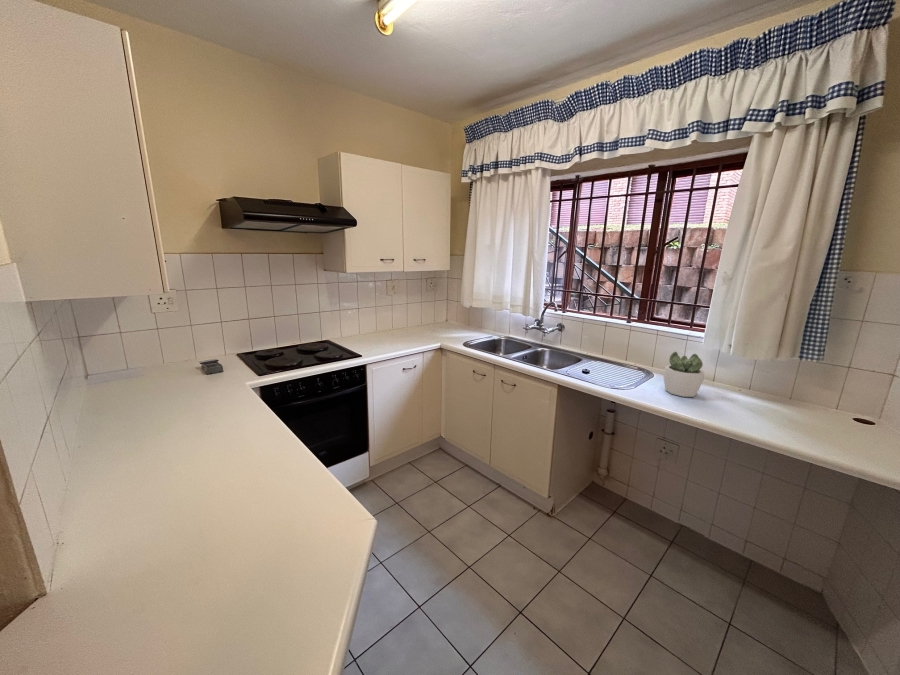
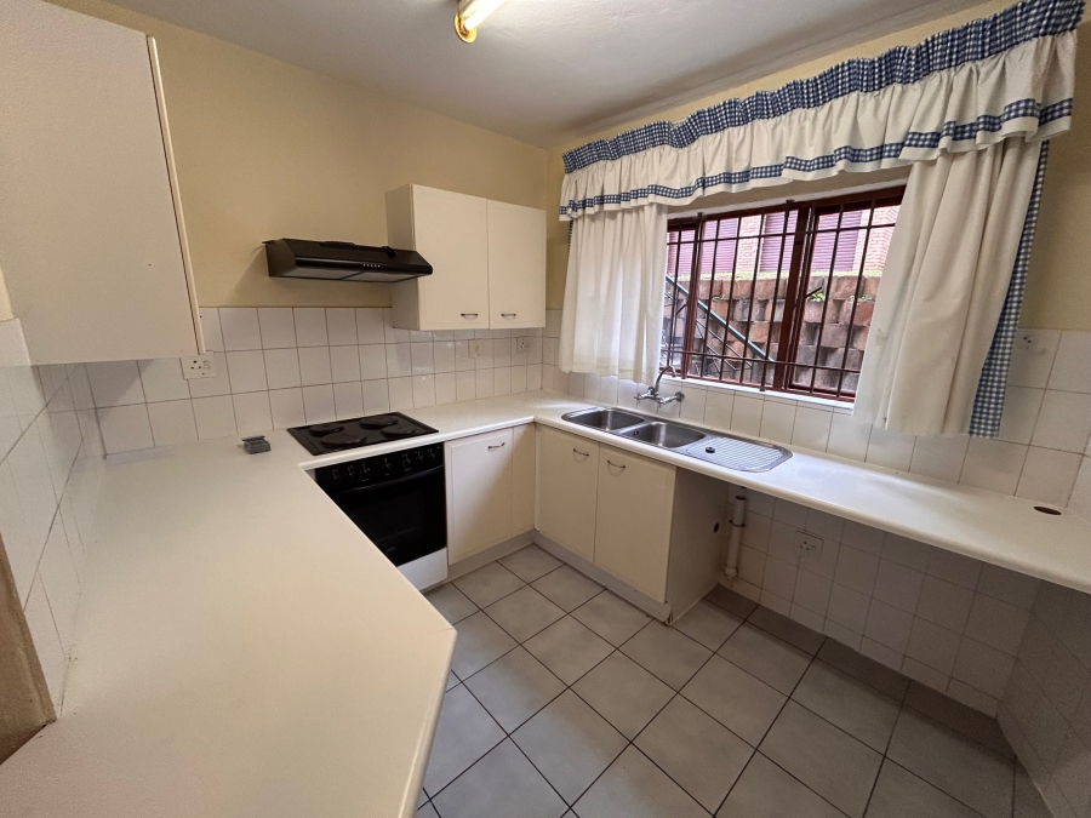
- succulent plant (683, 373)
